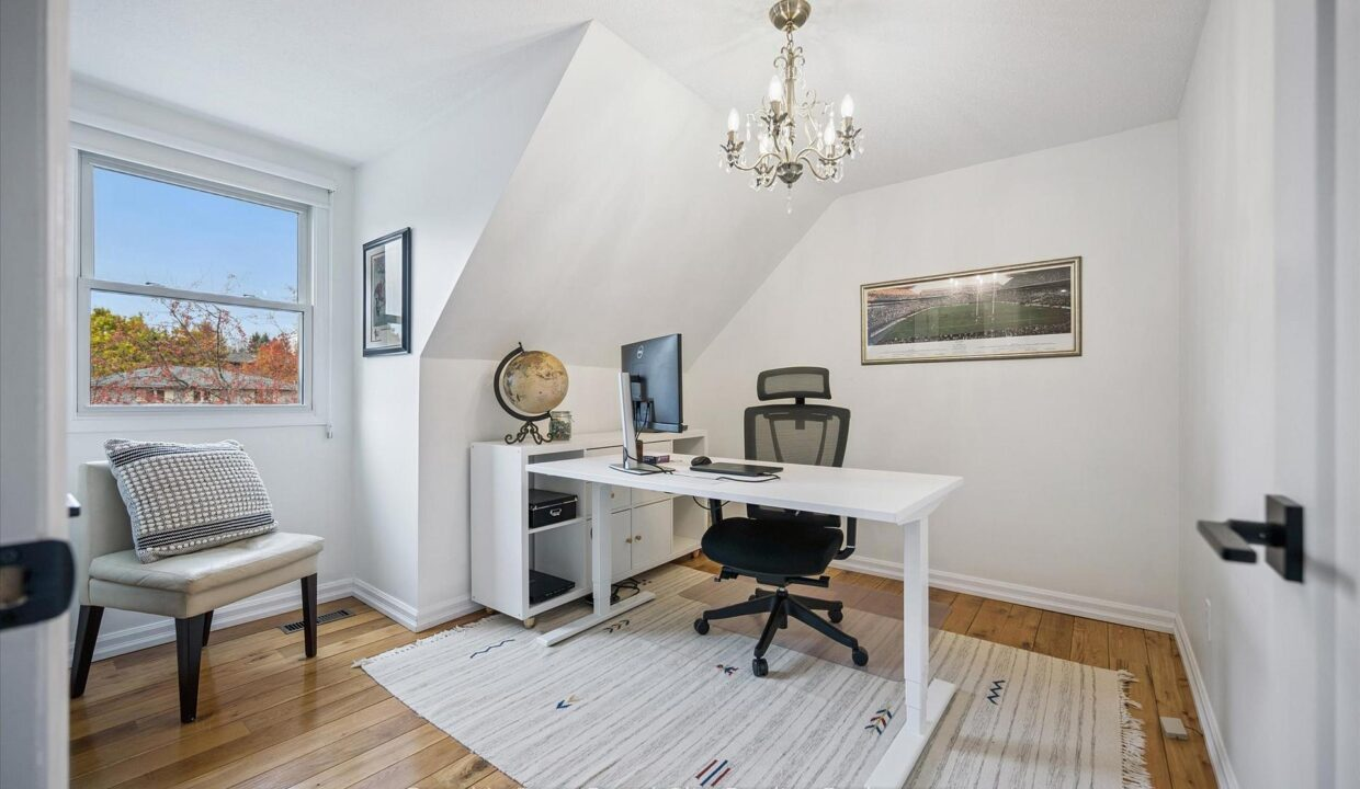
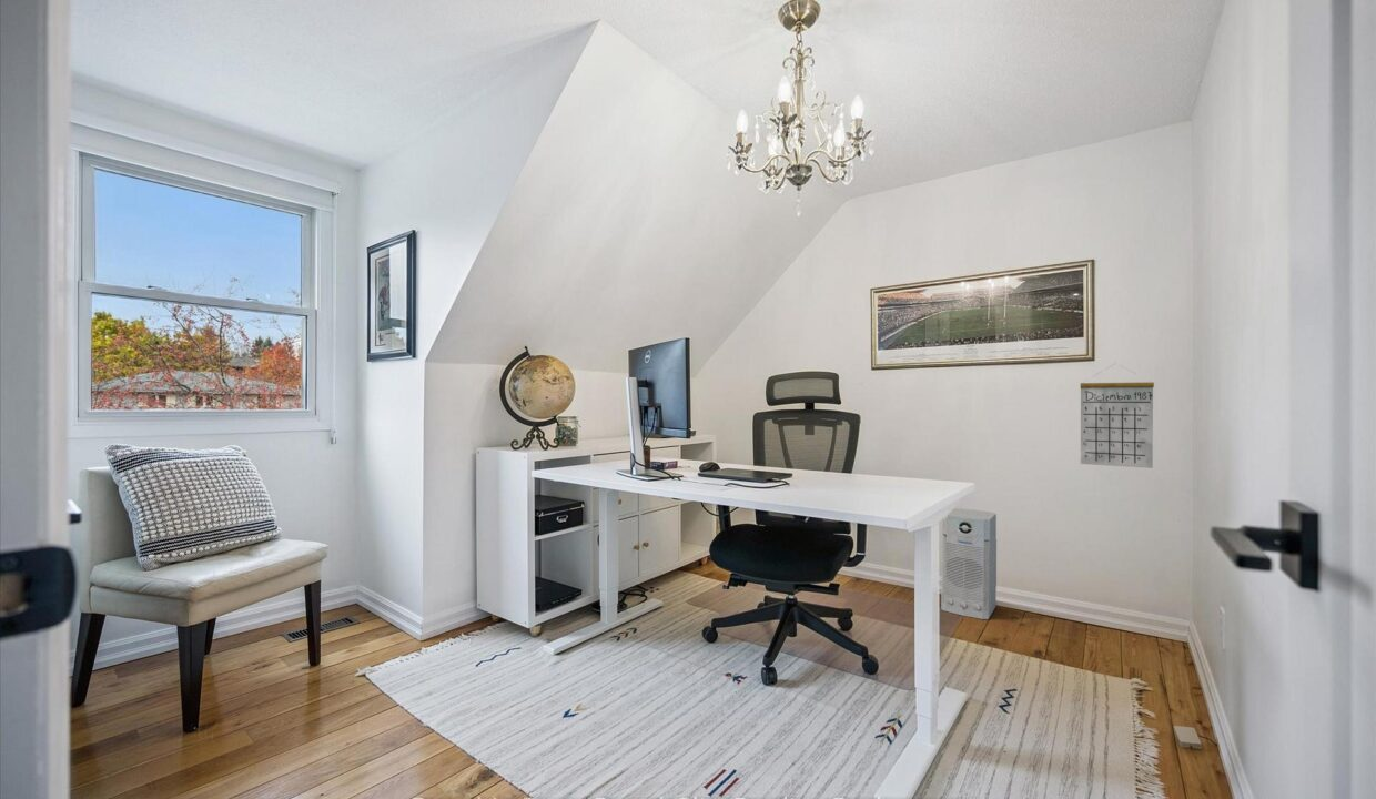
+ calendar (1115, 414)
+ air purifier (969, 560)
